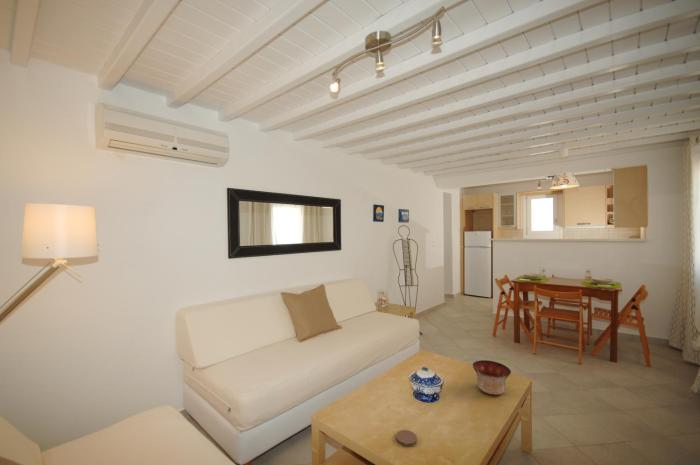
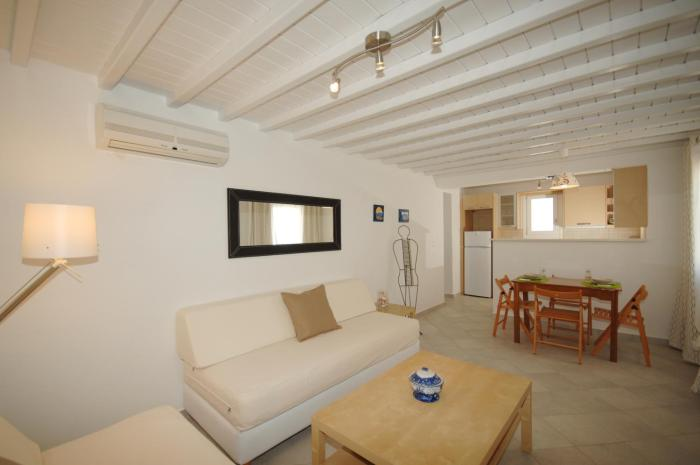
- bowl (491, 379)
- coaster (406, 438)
